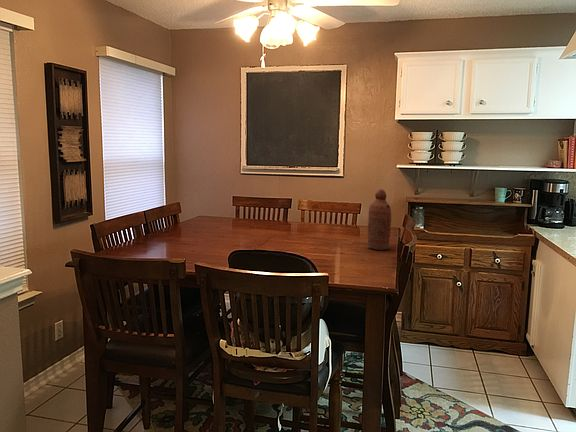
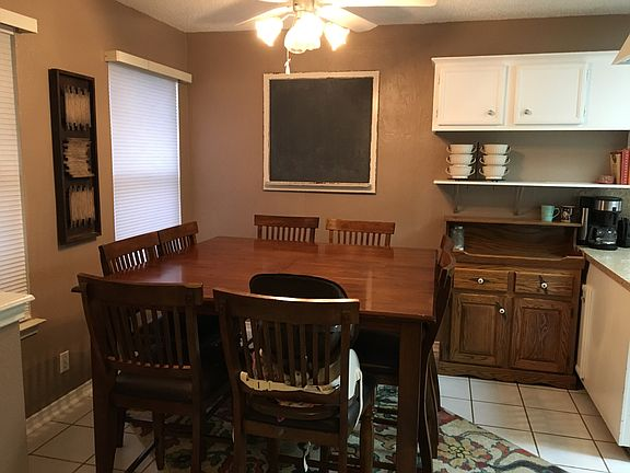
- bottle (379, 218)
